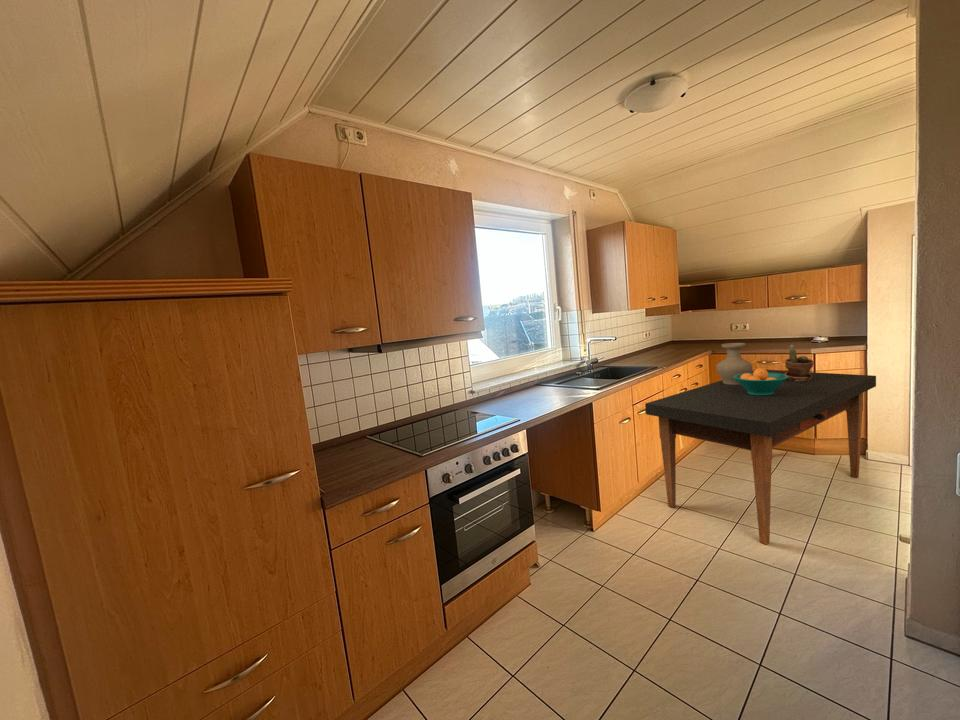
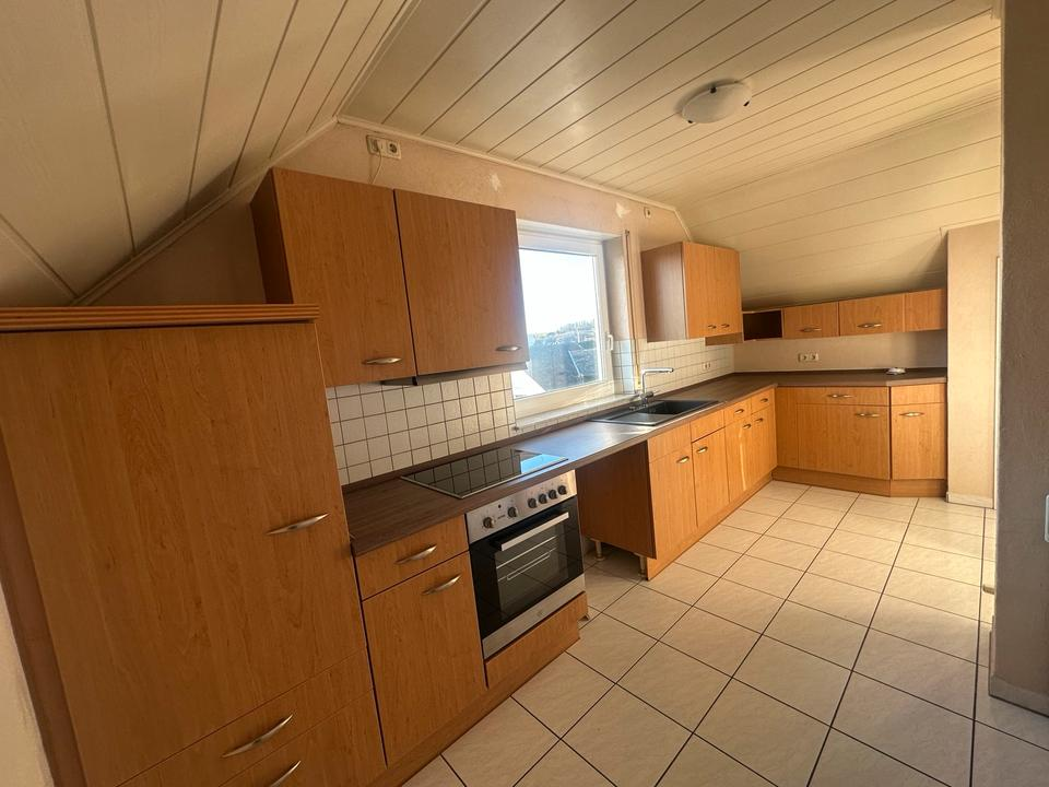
- potted plant (798, 361)
- dining table (763, 441)
- vase (734, 363)
- fruit bowl (760, 380)
